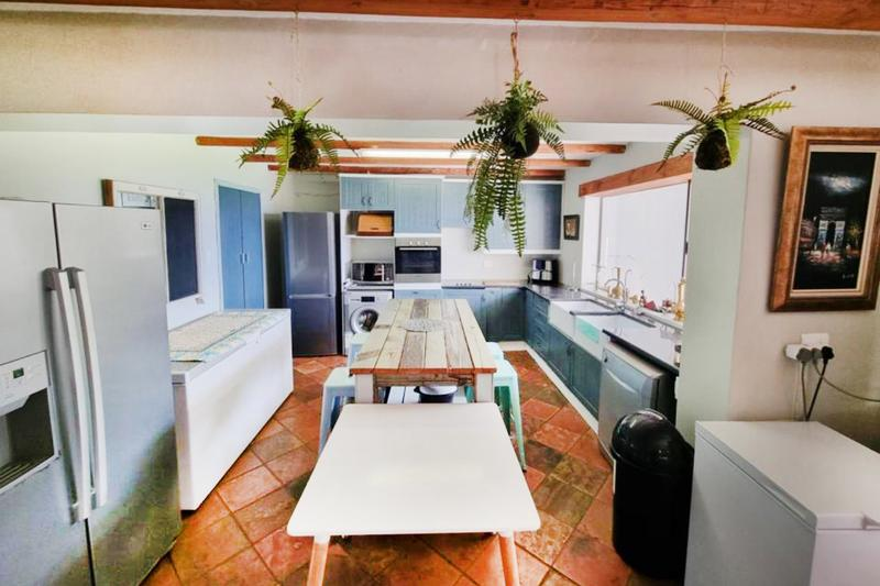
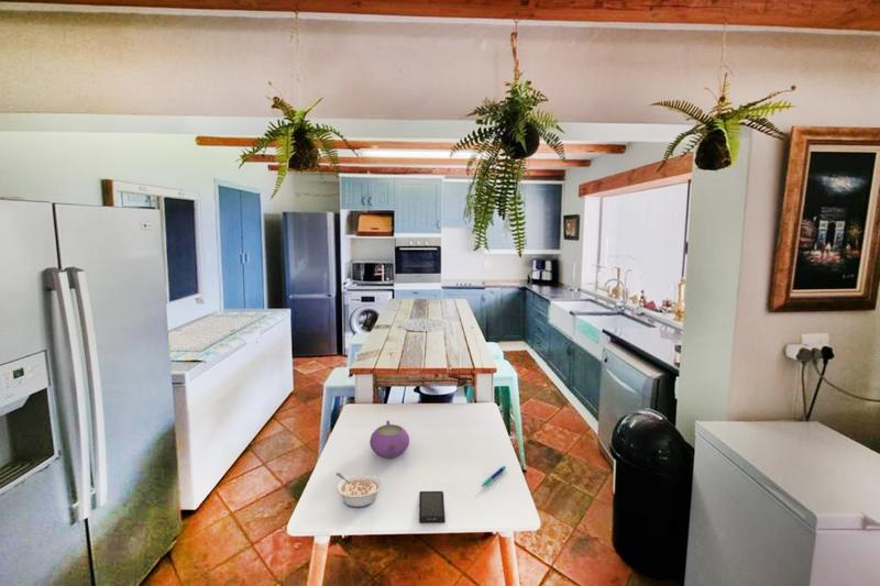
+ smartphone (431, 506)
+ teapot (389, 442)
+ legume (358, 490)
+ pen (493, 475)
